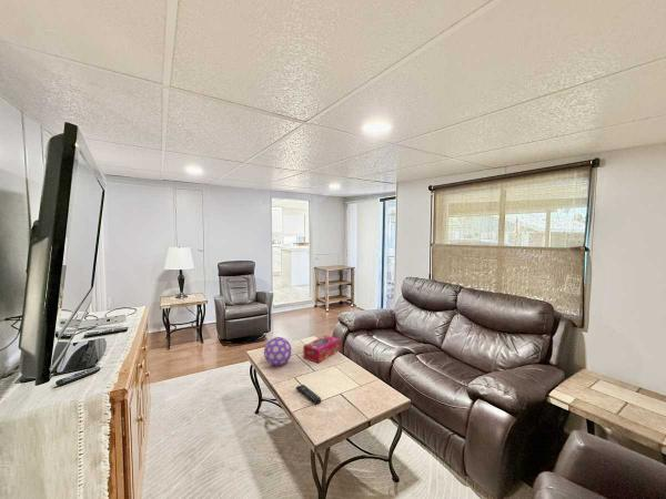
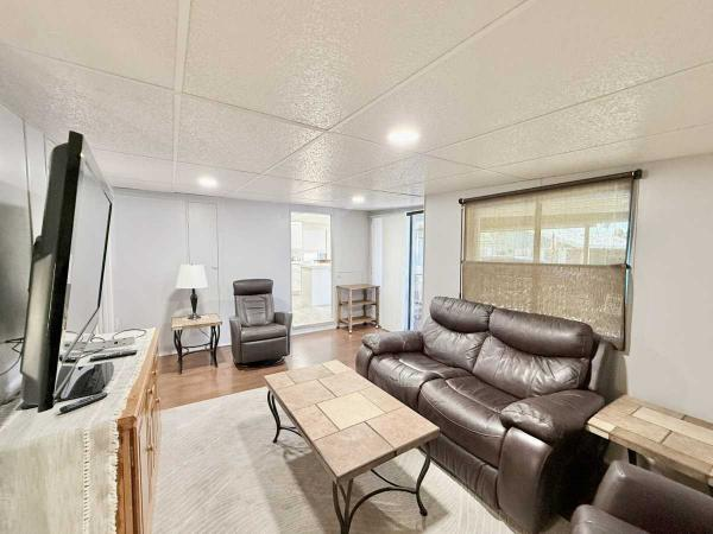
- decorative ball (278, 350)
- remote control (307, 393)
- tissue box (322, 347)
